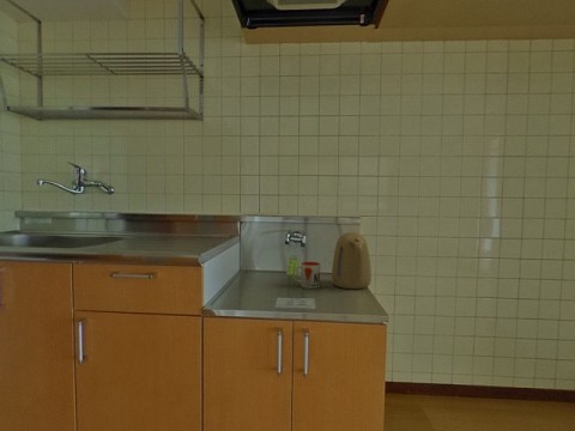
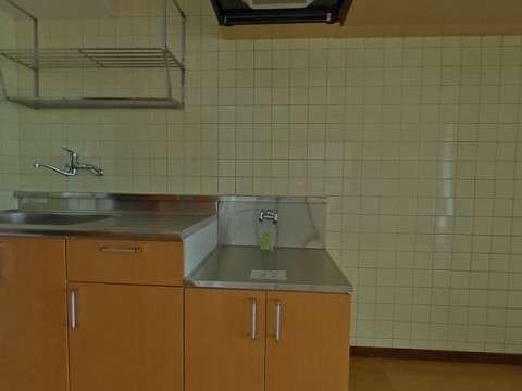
- kettle (352, 259)
- mug (305, 274)
